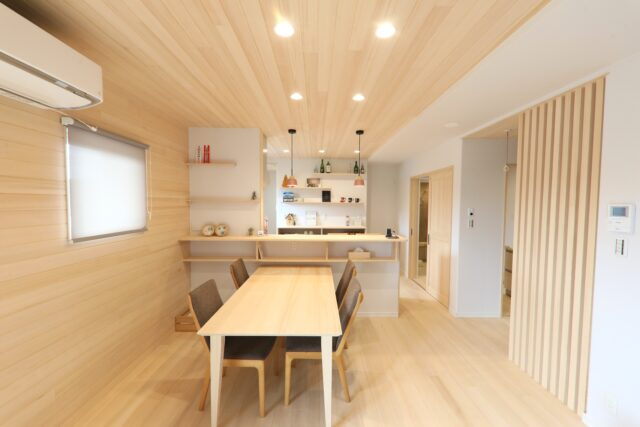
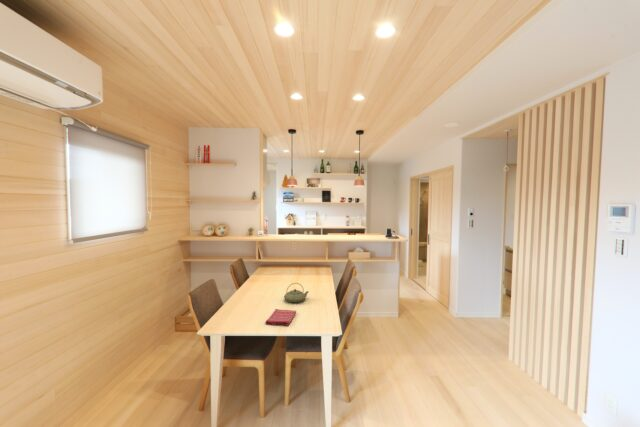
+ teapot (296, 291)
+ dish towel (281, 316)
